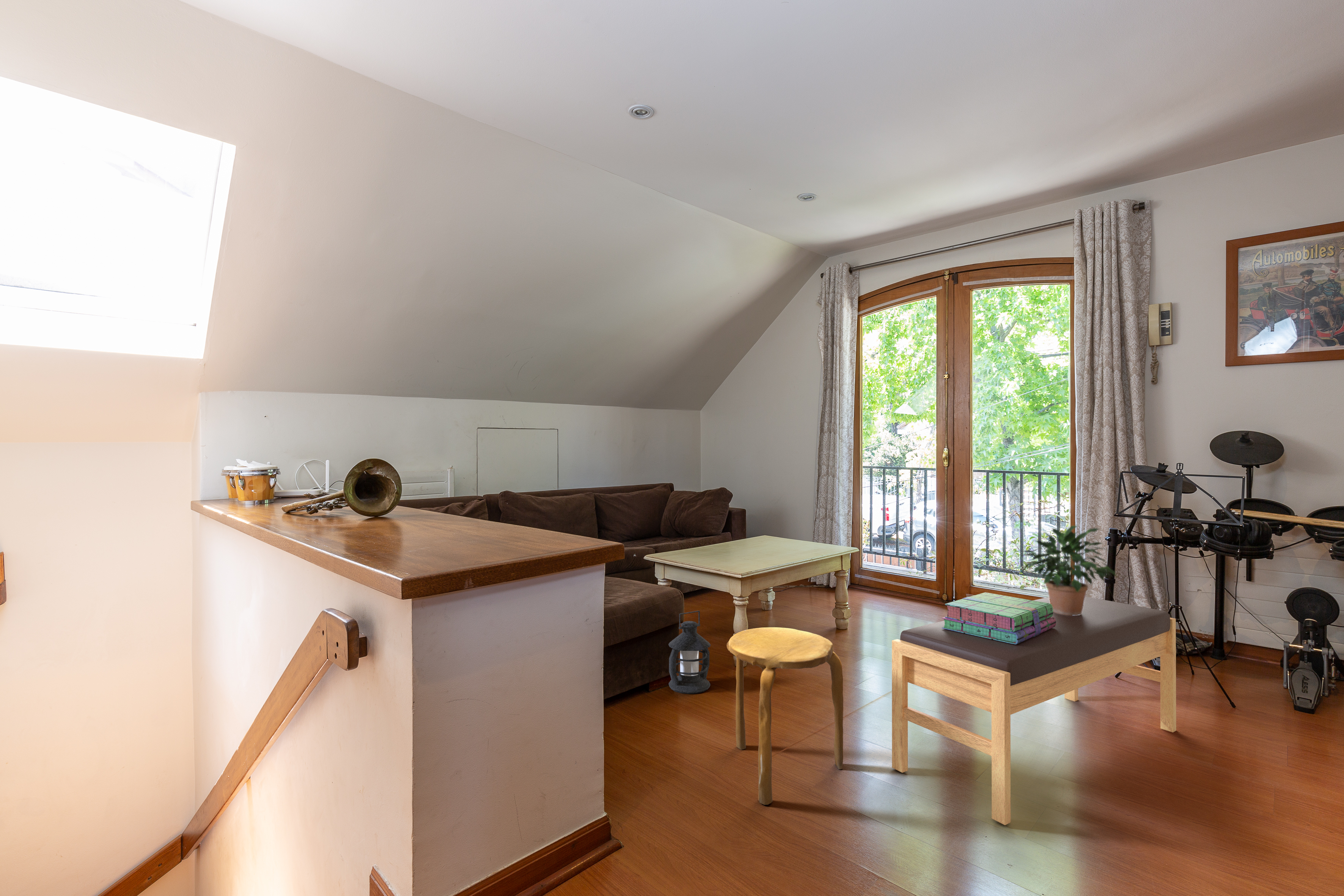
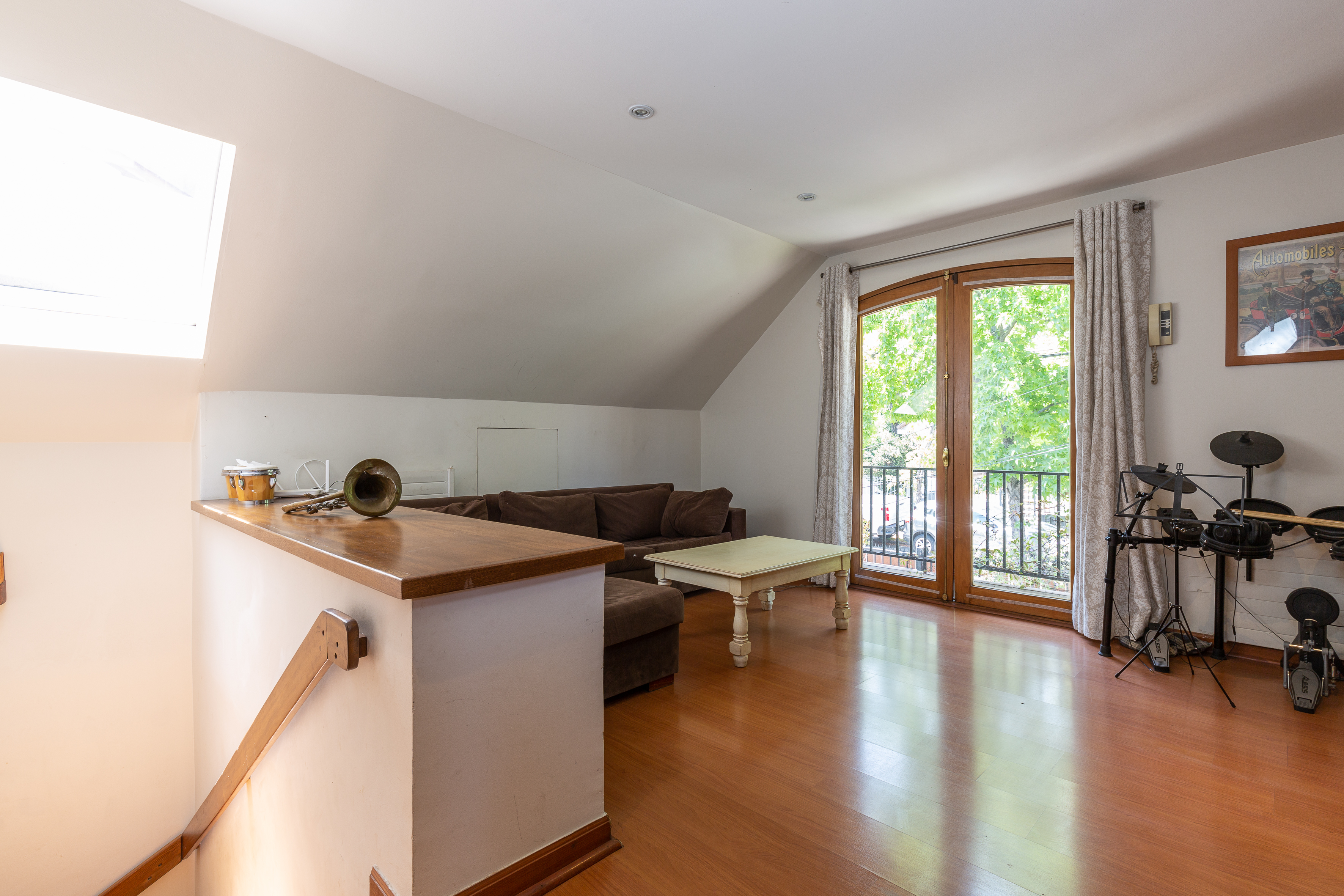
- bench (1043, 684)
- lantern (689, 649)
- stool (771, 706)
- potted plant (1066, 566)
- stack of books (999, 616)
